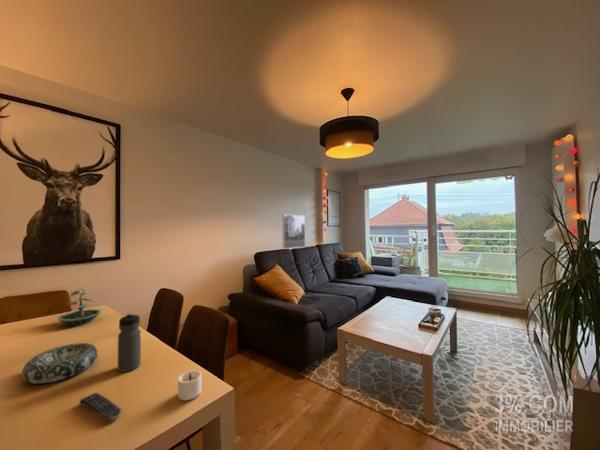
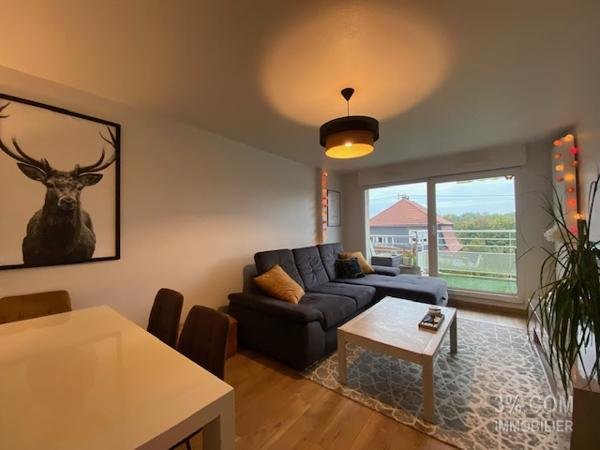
- terrarium (80, 296)
- water bottle (129, 340)
- candle (186, 382)
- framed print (294, 231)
- decorative bowl (62, 362)
- remote control (101, 406)
